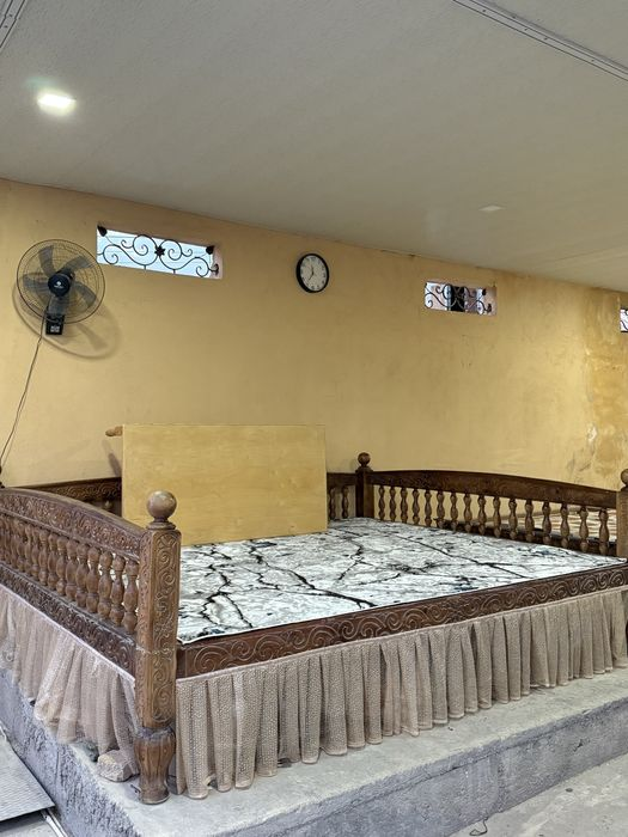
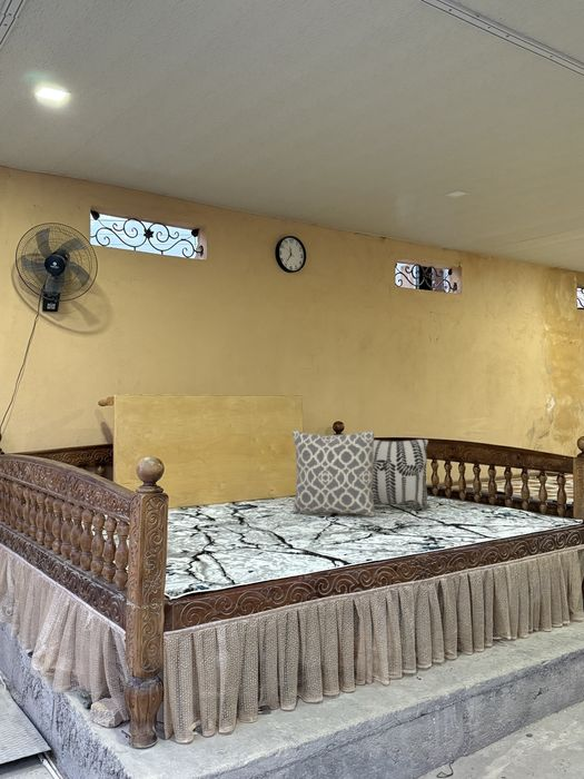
+ pillow (331, 472)
+ pillow (393, 472)
